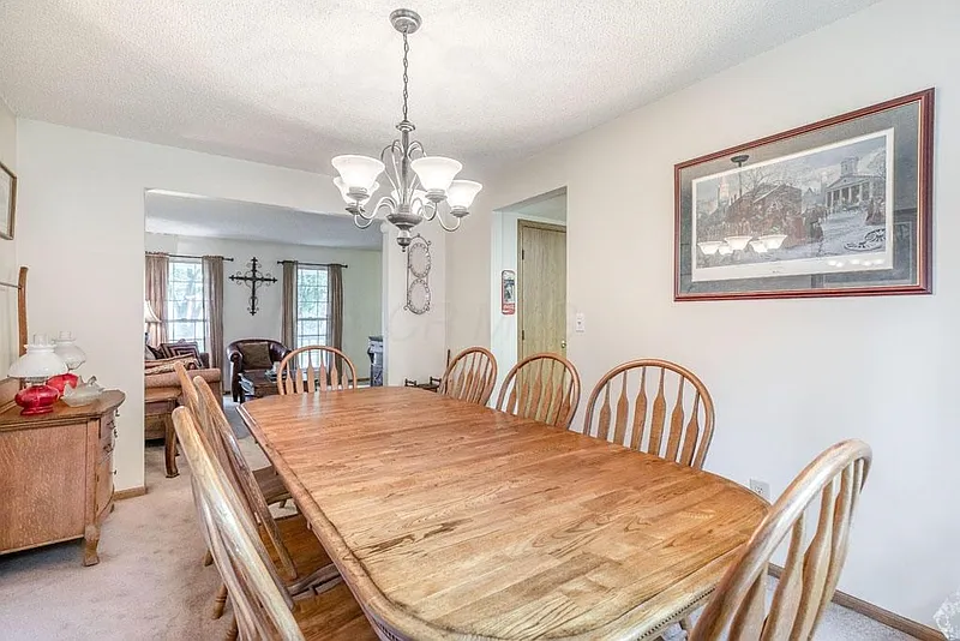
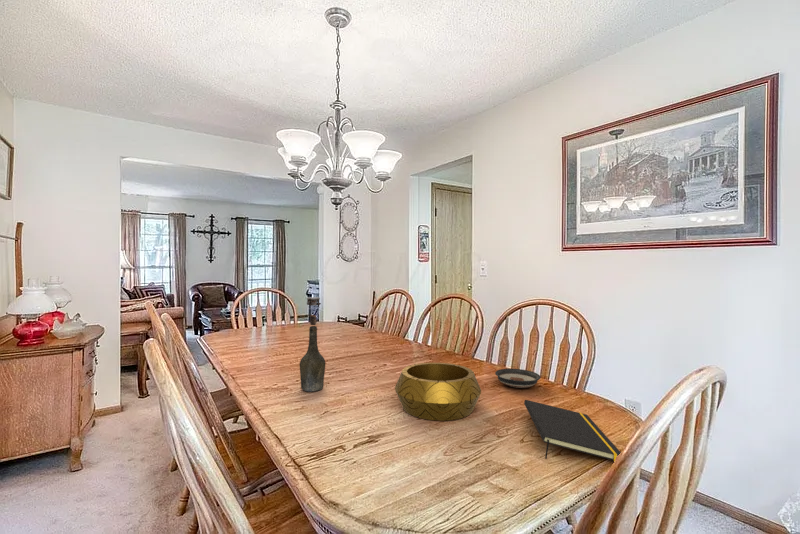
+ decorative bowl (437, 389)
+ saucer (517, 379)
+ notepad (567, 426)
+ bottle (312, 343)
